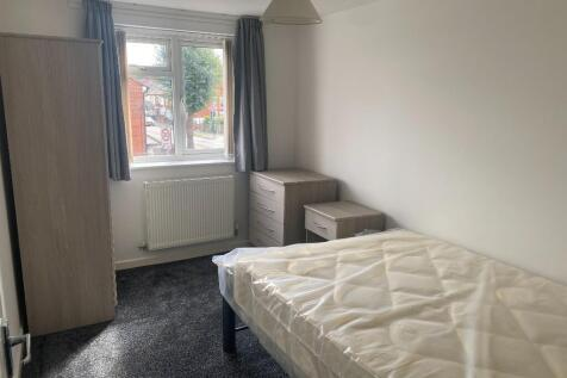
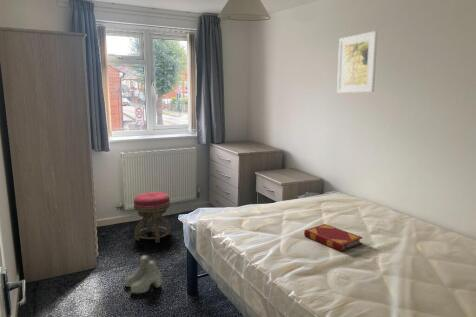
+ stool (152, 216)
+ boots (142, 272)
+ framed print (355, 64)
+ hardback book (332, 236)
